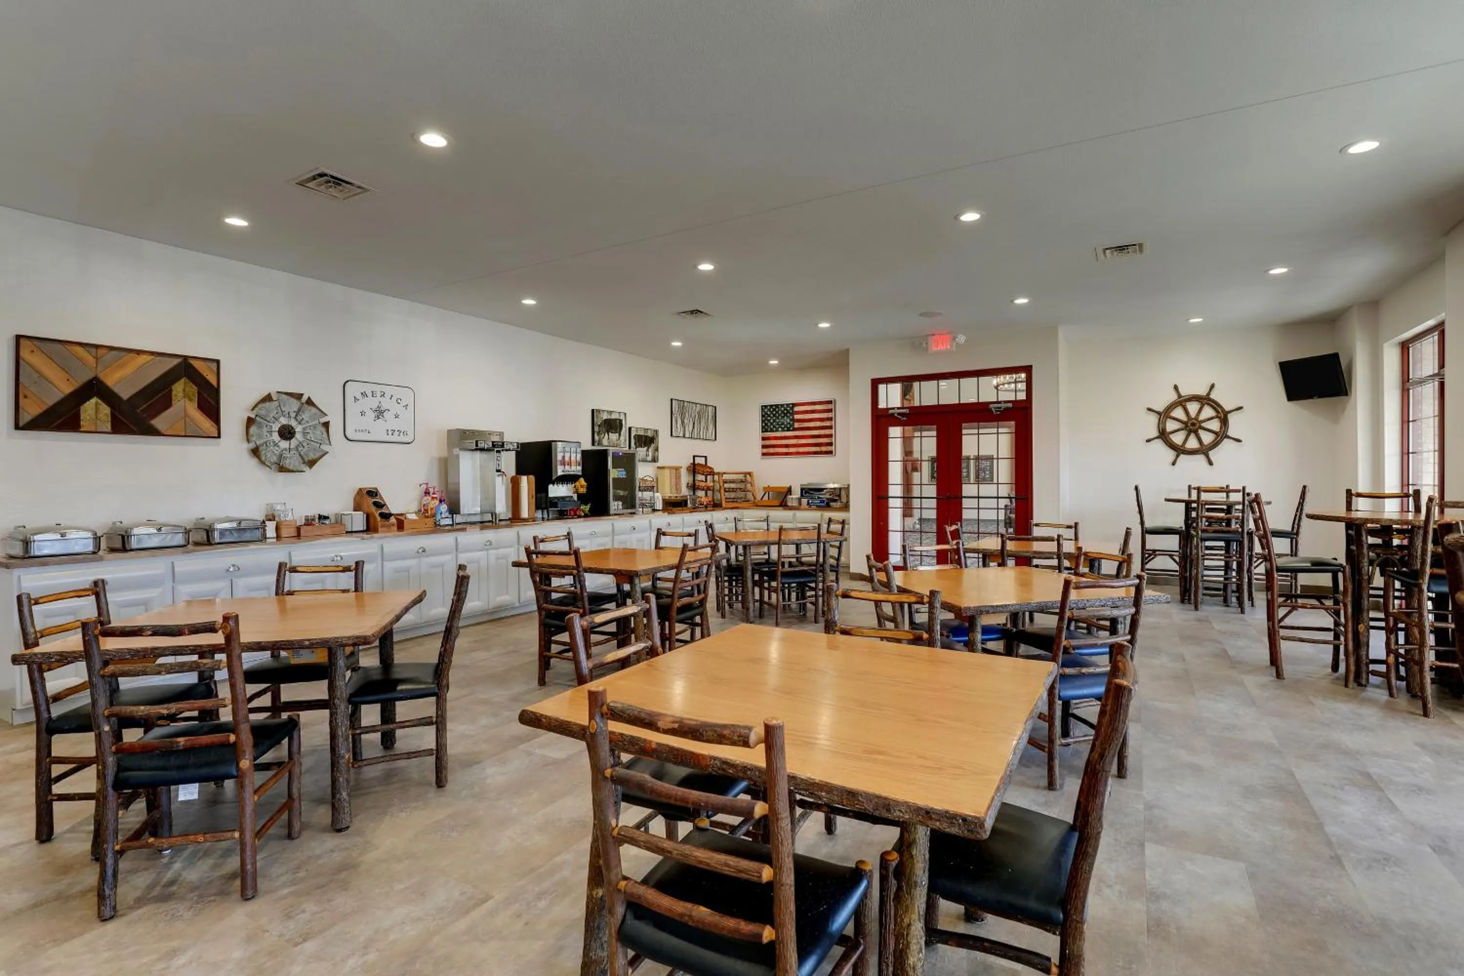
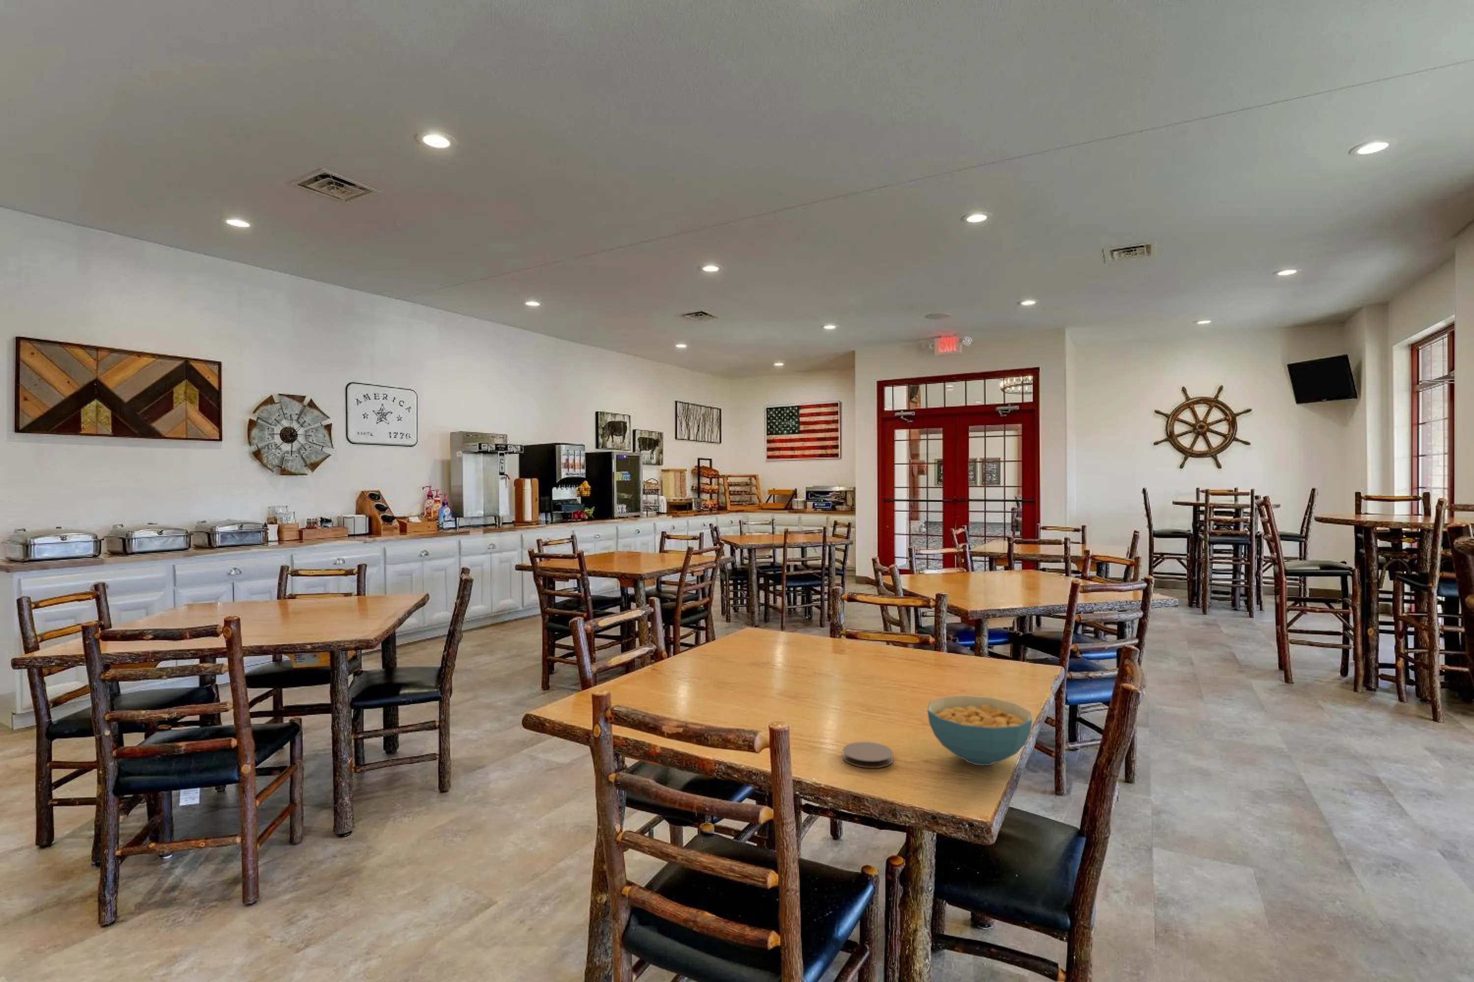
+ coaster (868, 754)
+ cereal bowl (978, 735)
